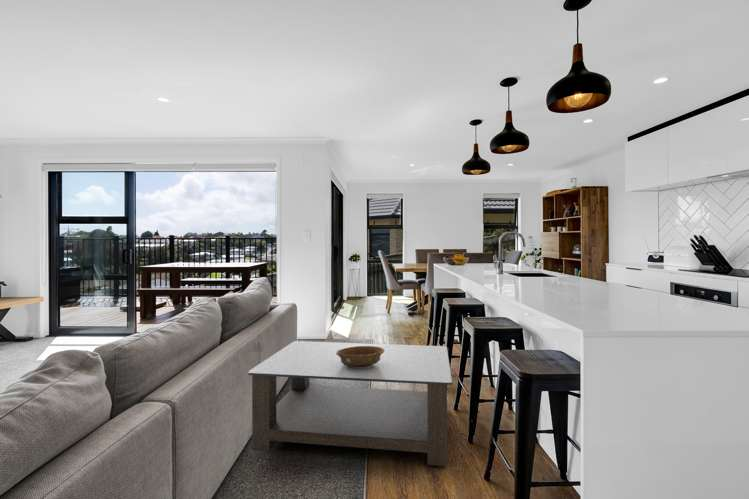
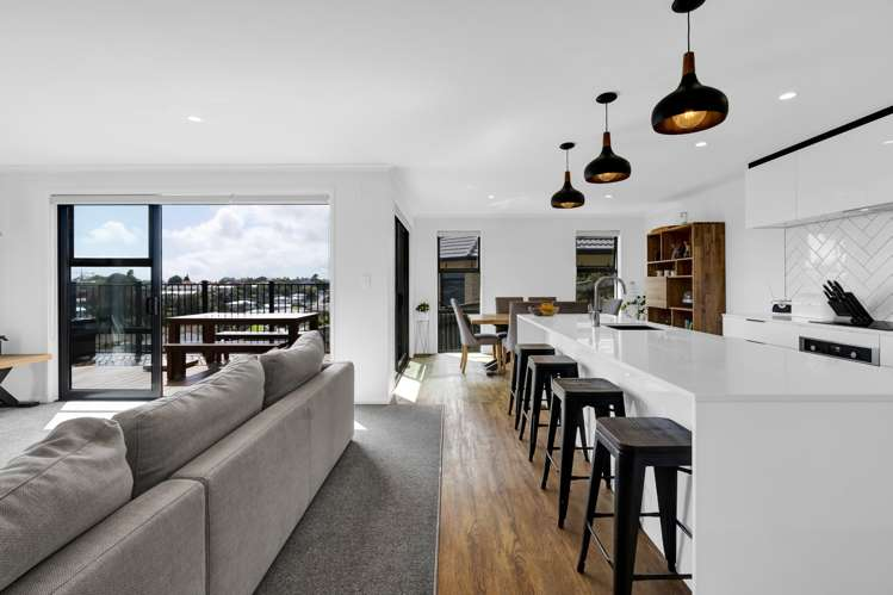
- decorative bowl (360, 356)
- coffee table (358, 392)
